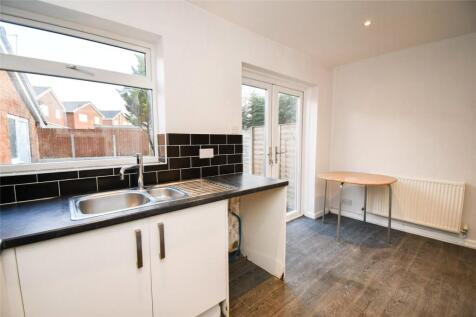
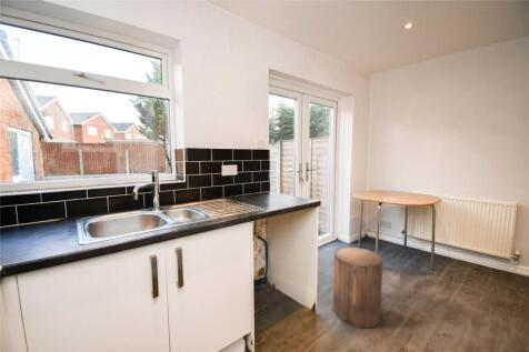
+ stool (357, 284)
